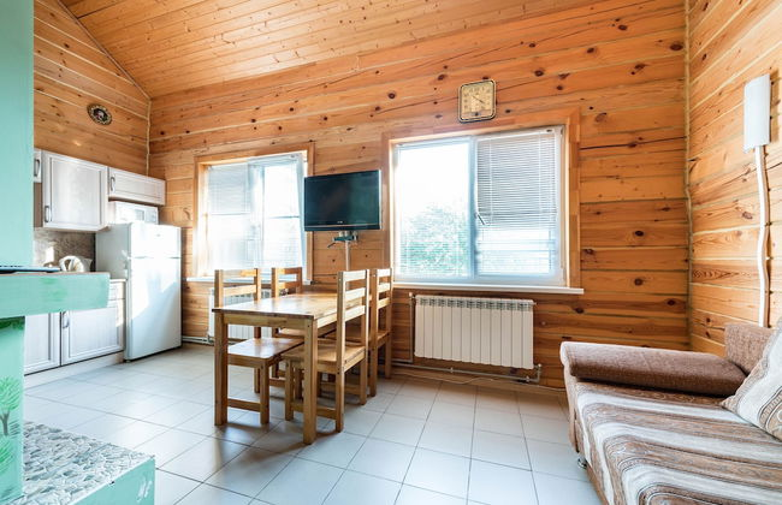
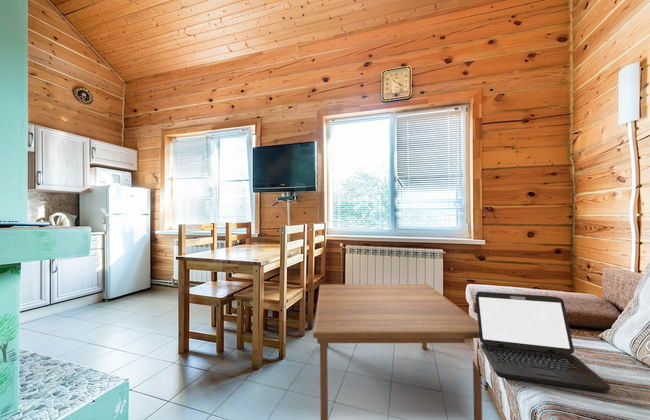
+ coffee table (385, 339)
+ laptop (532, 333)
